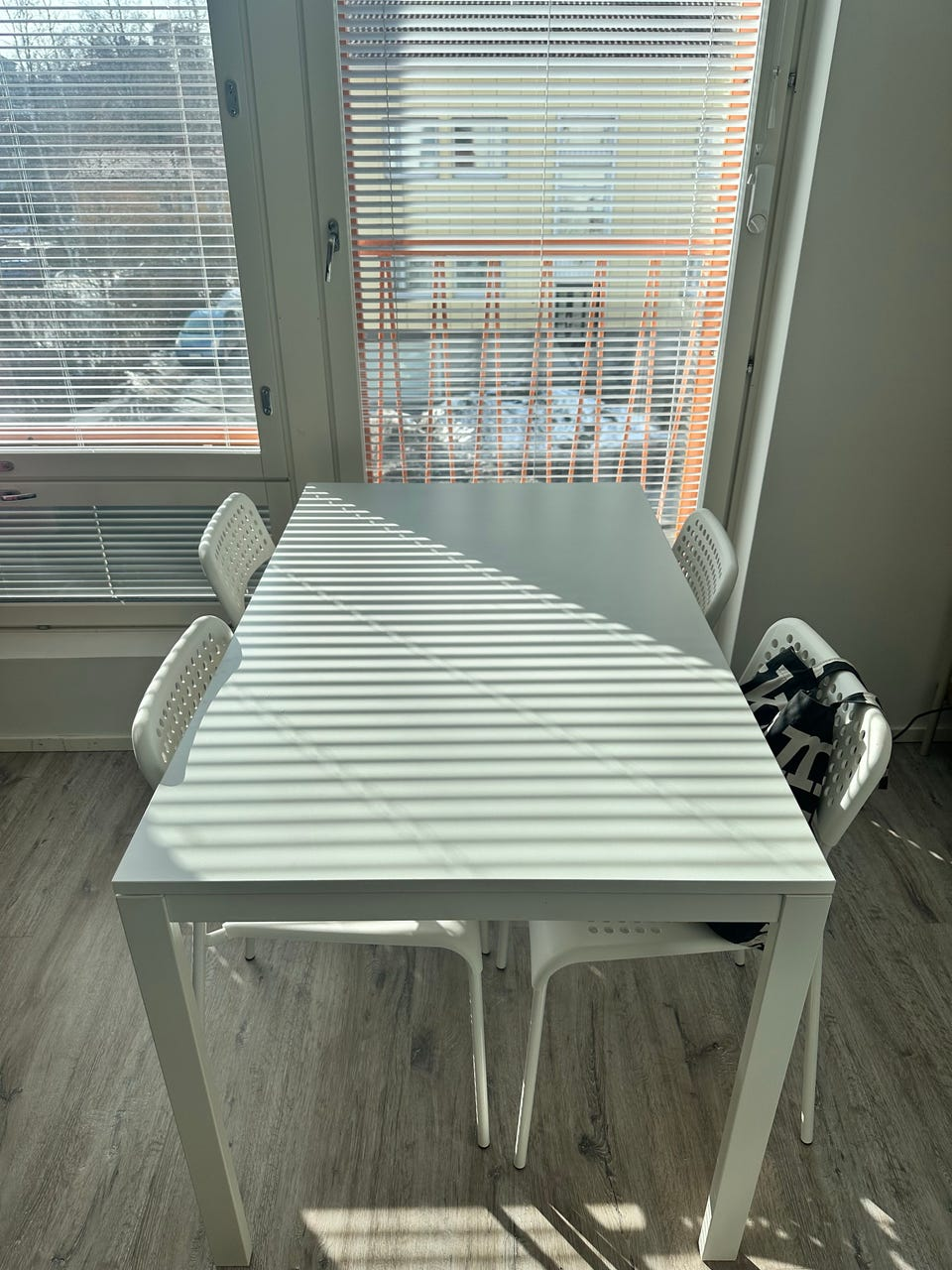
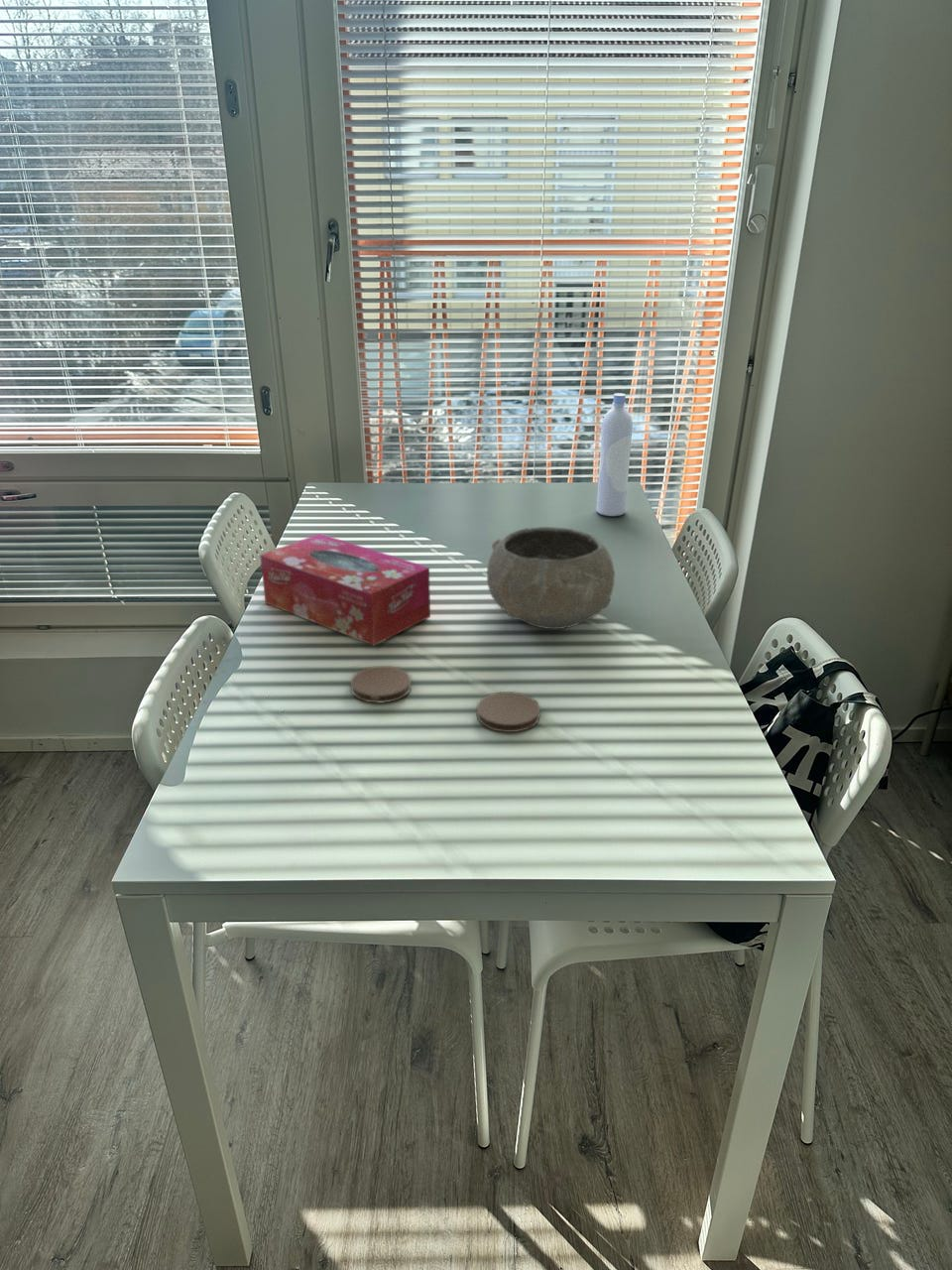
+ bottle (615, 454)
+ tissue box (344, 585)
+ bowl (549, 579)
+ coaster (508, 710)
+ coaster (381, 684)
